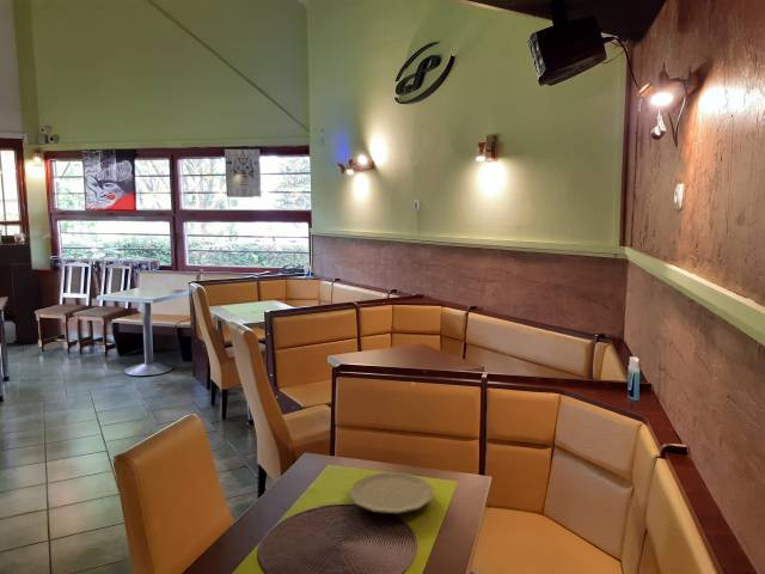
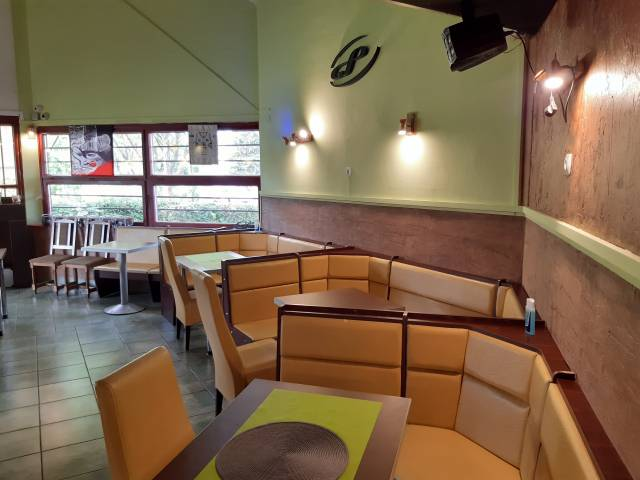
- plate (391, 495)
